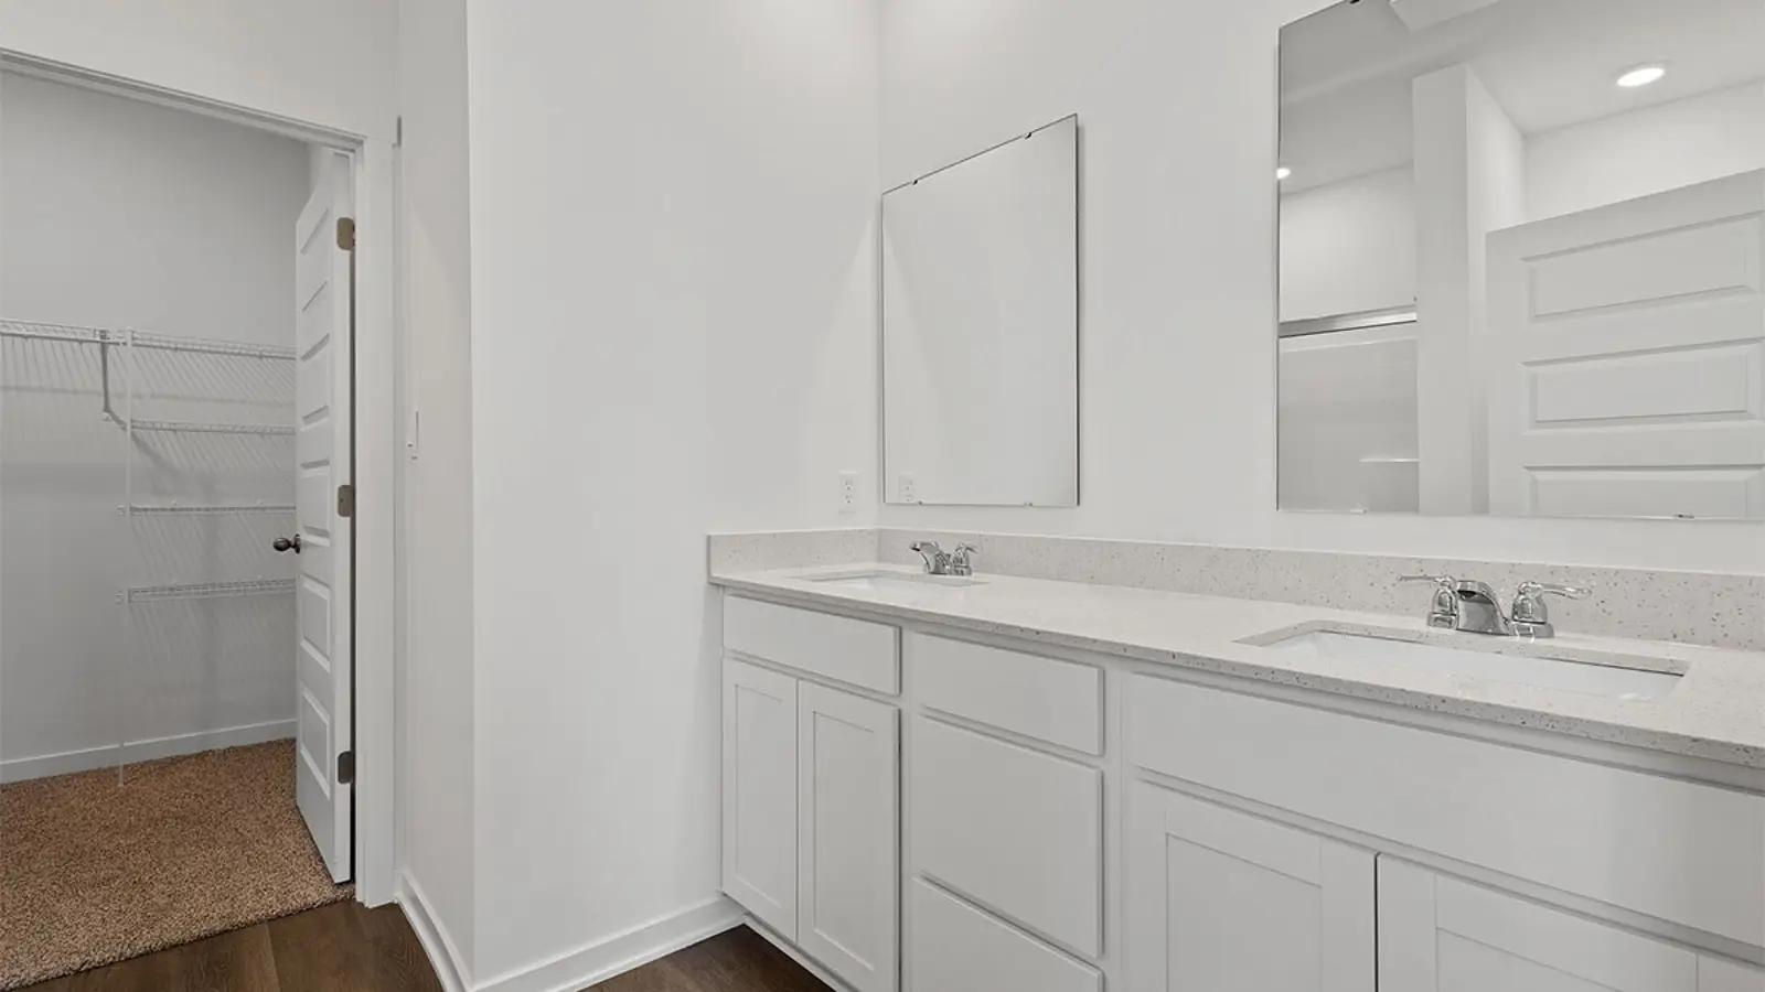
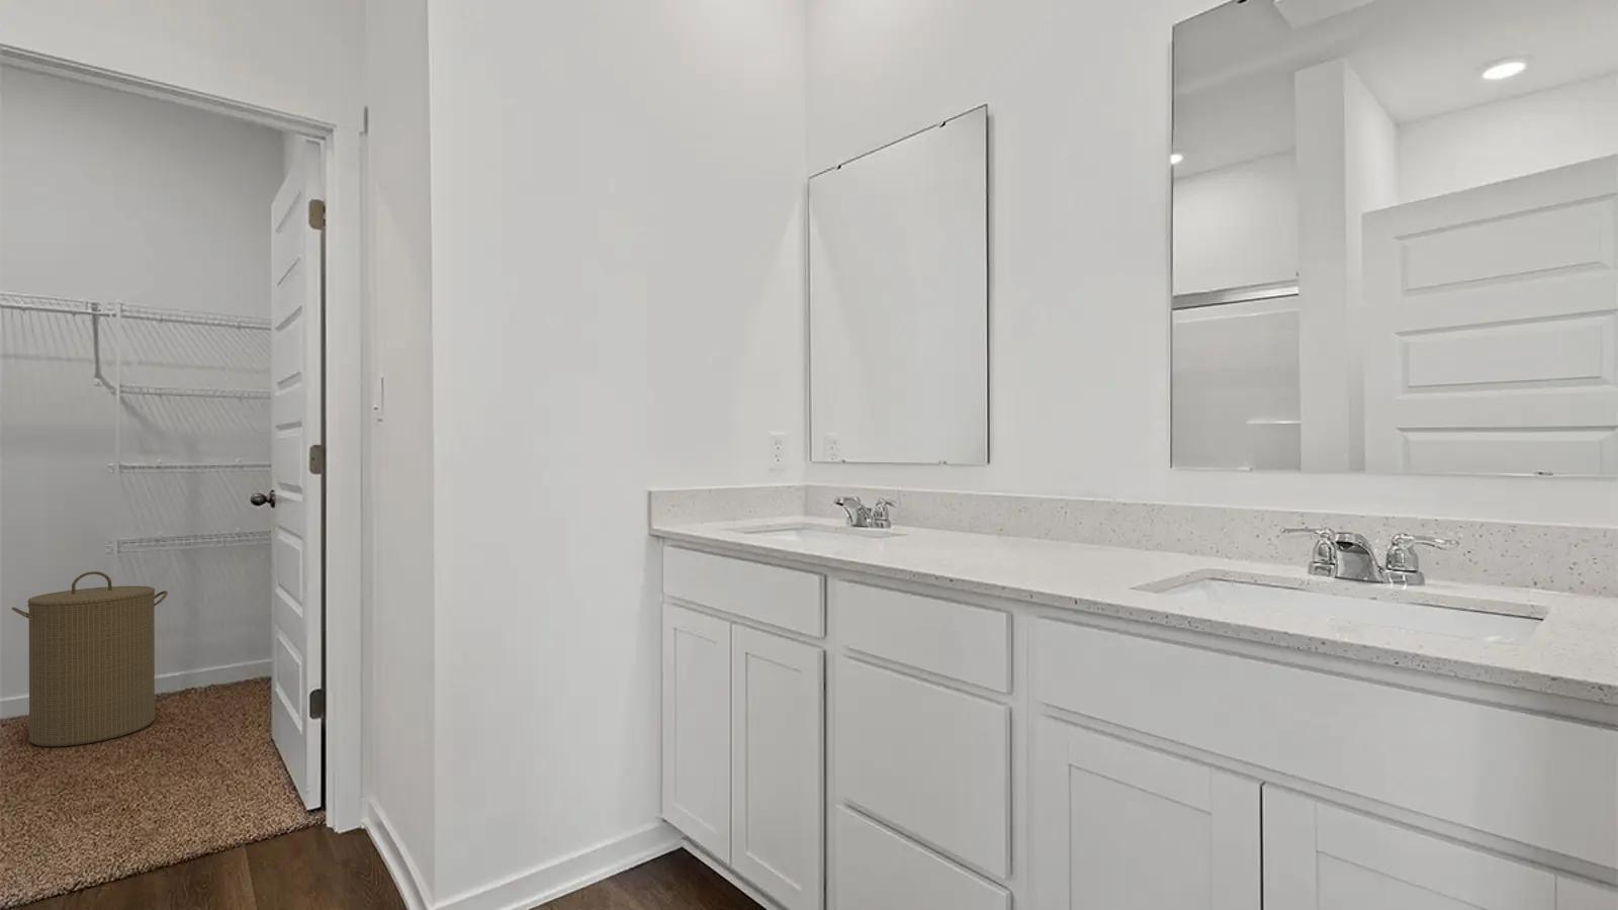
+ laundry hamper (94, 650)
